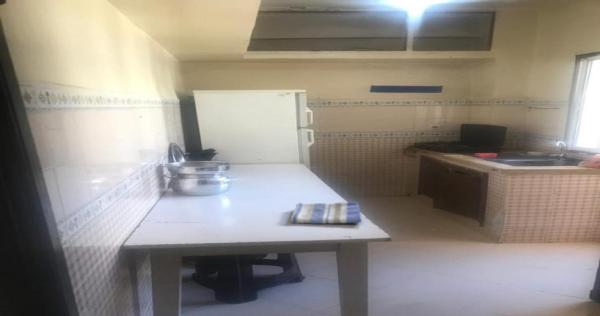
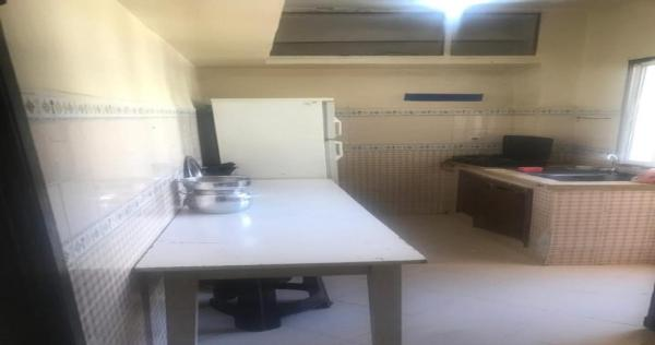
- dish towel (326, 212)
